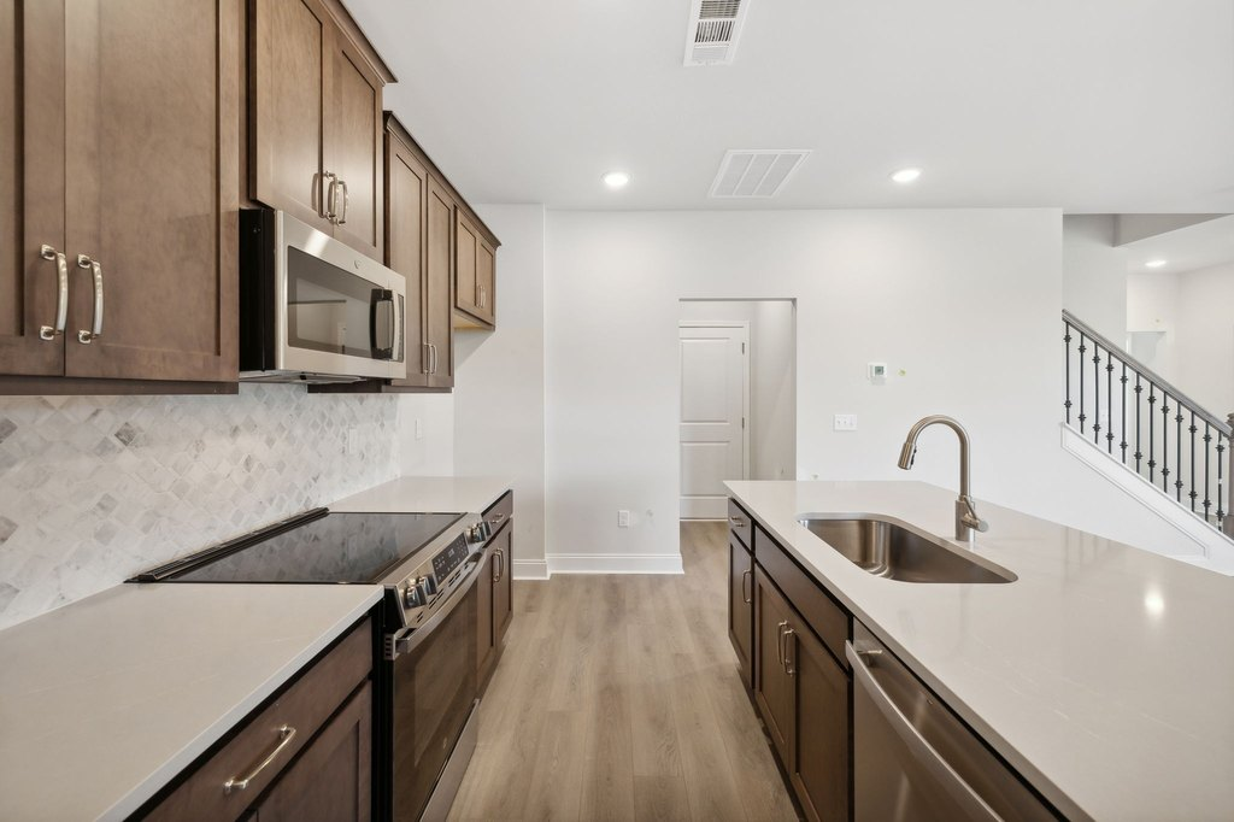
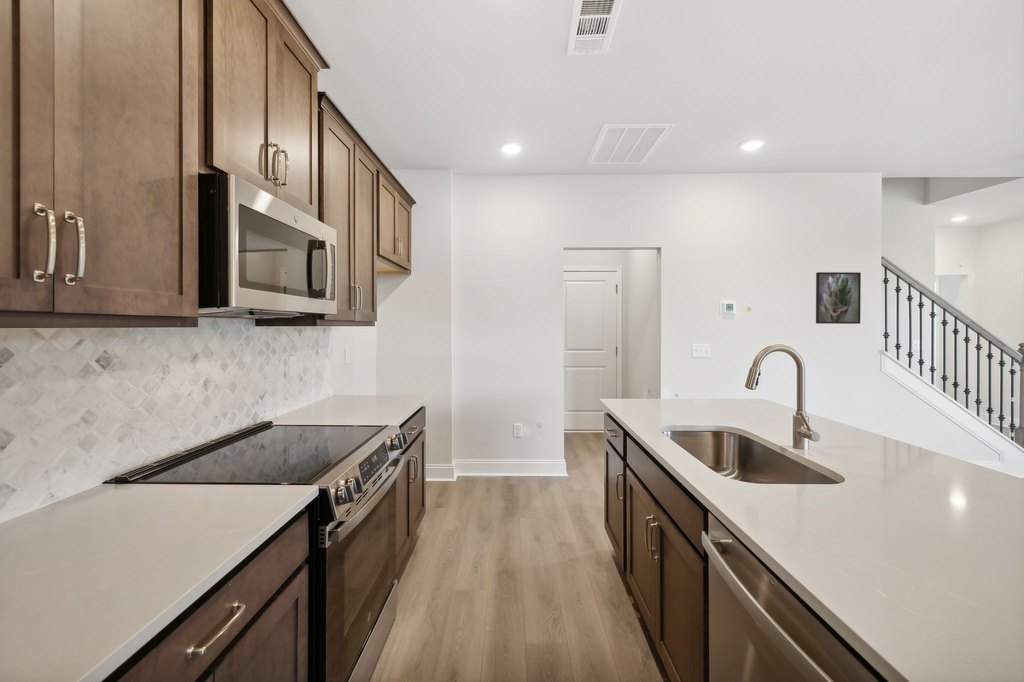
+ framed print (838, 298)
